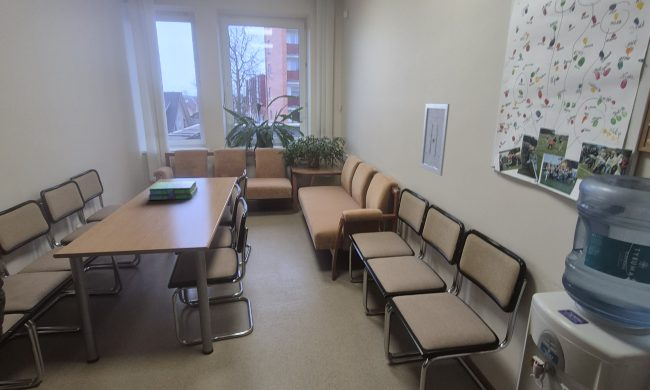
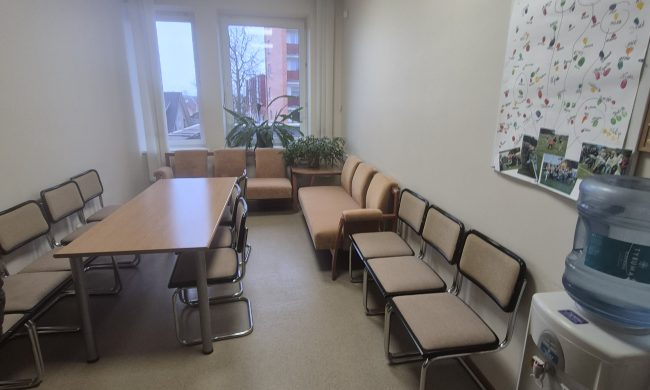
- wall art (433, 138)
- stack of books (173, 189)
